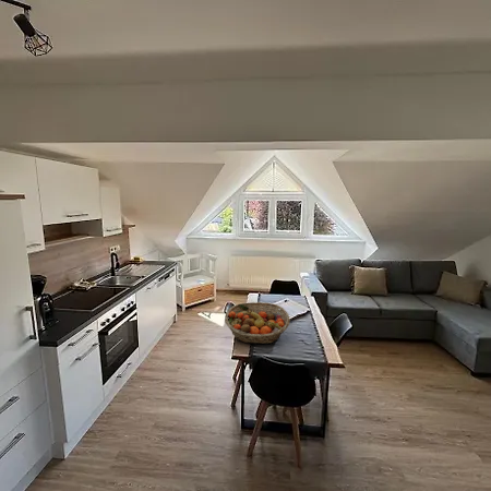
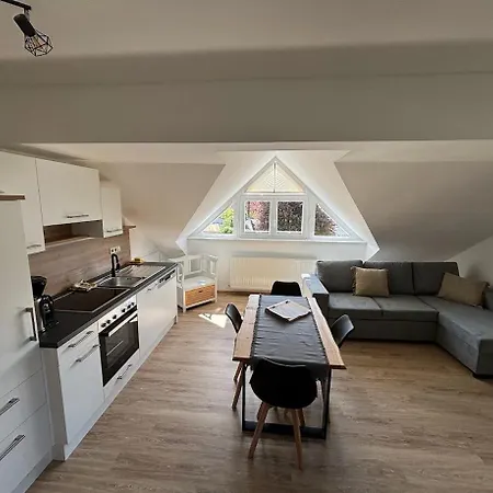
- fruit basket (256, 322)
